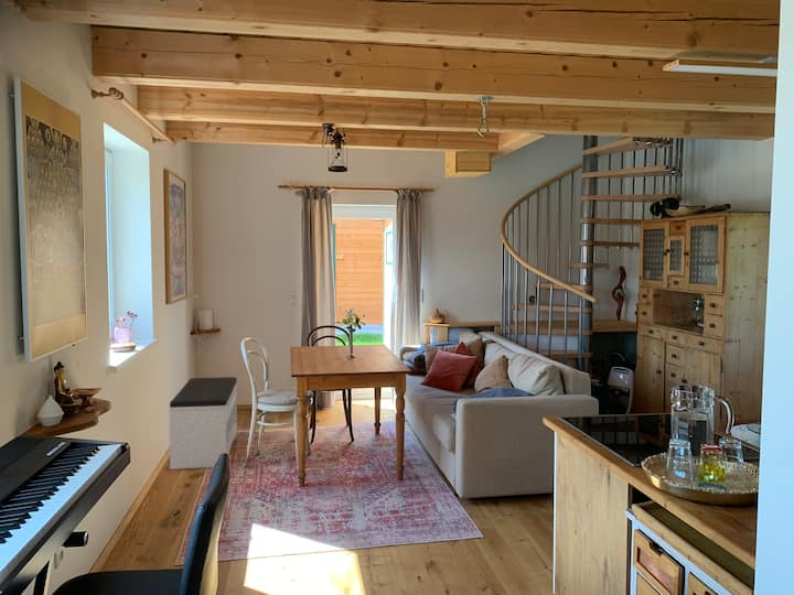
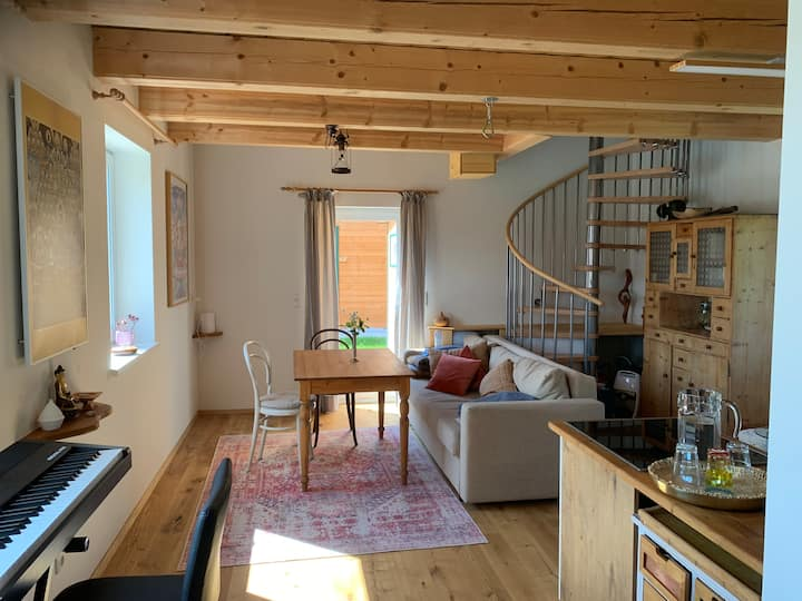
- bench (206, 418)
